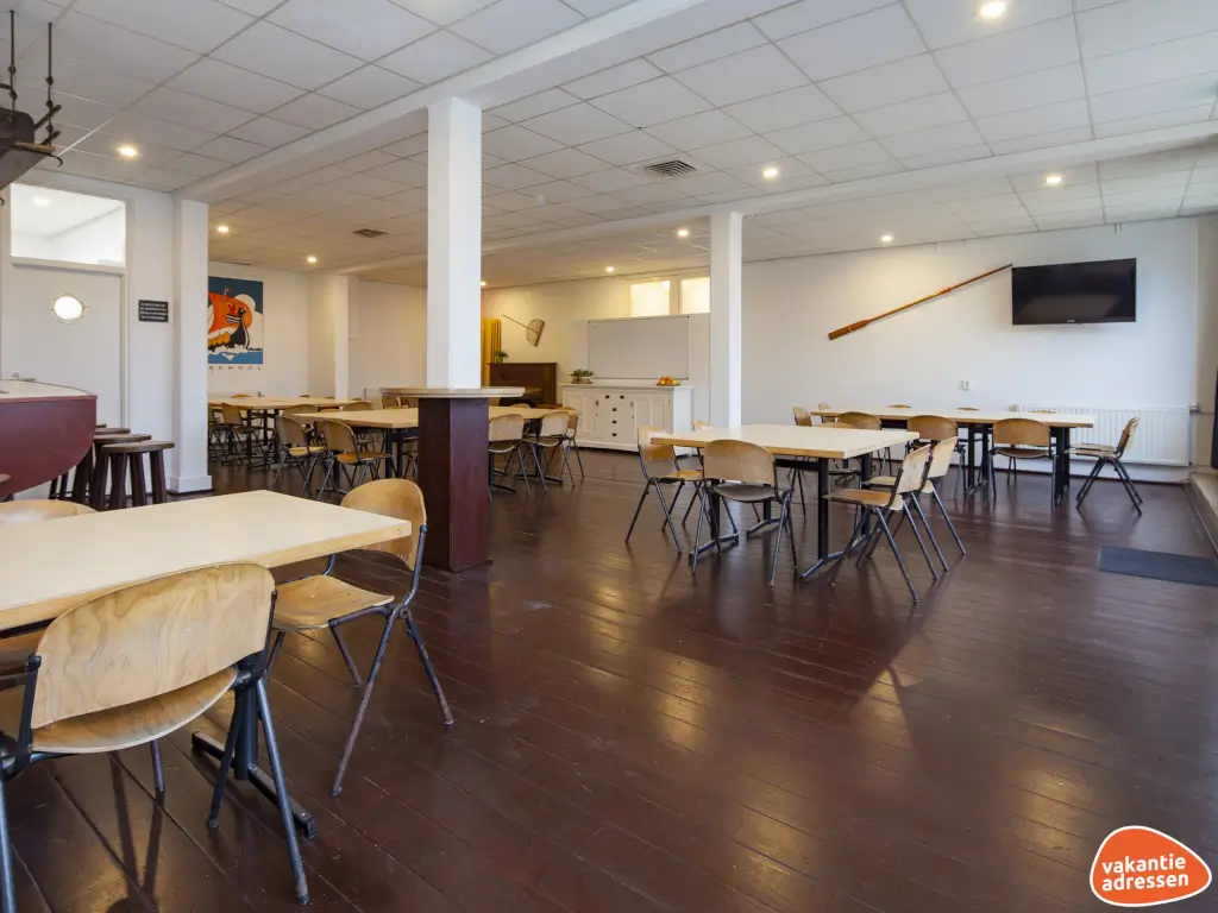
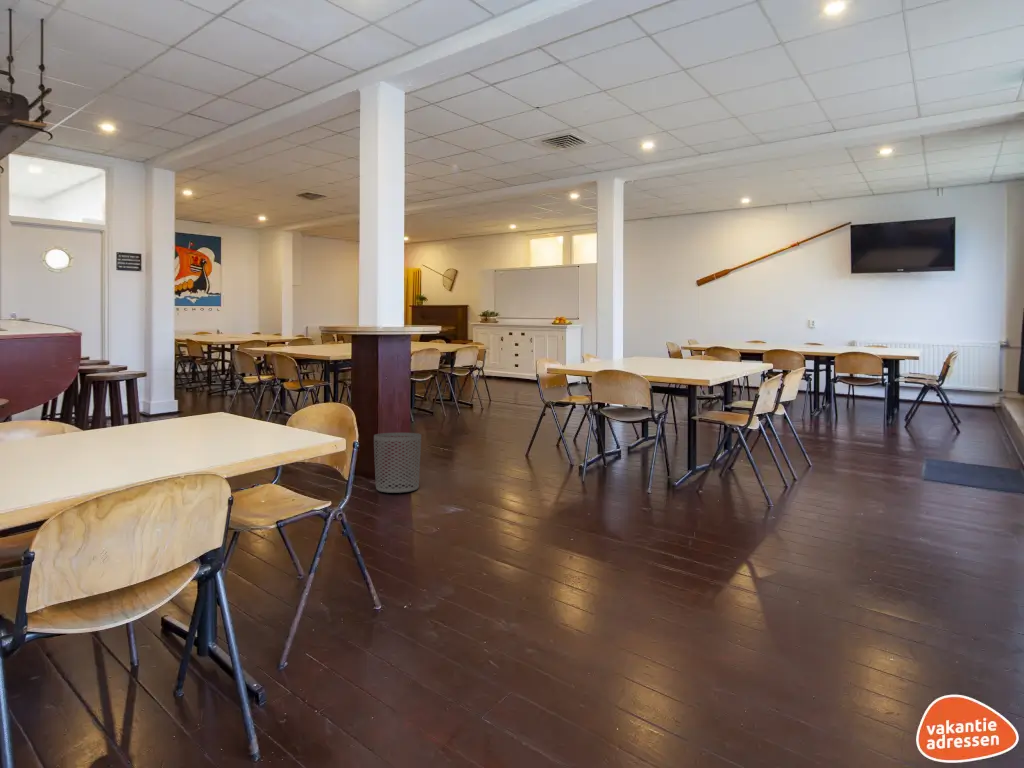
+ waste bin (397, 462)
